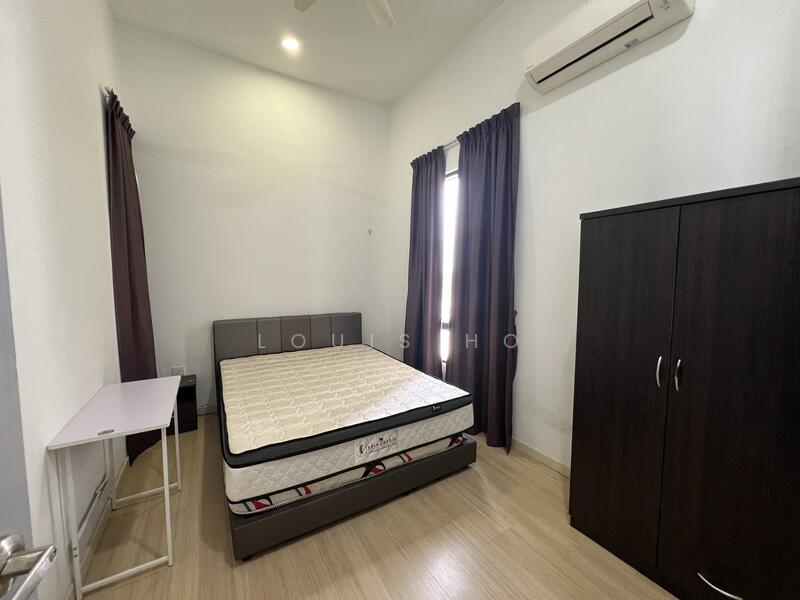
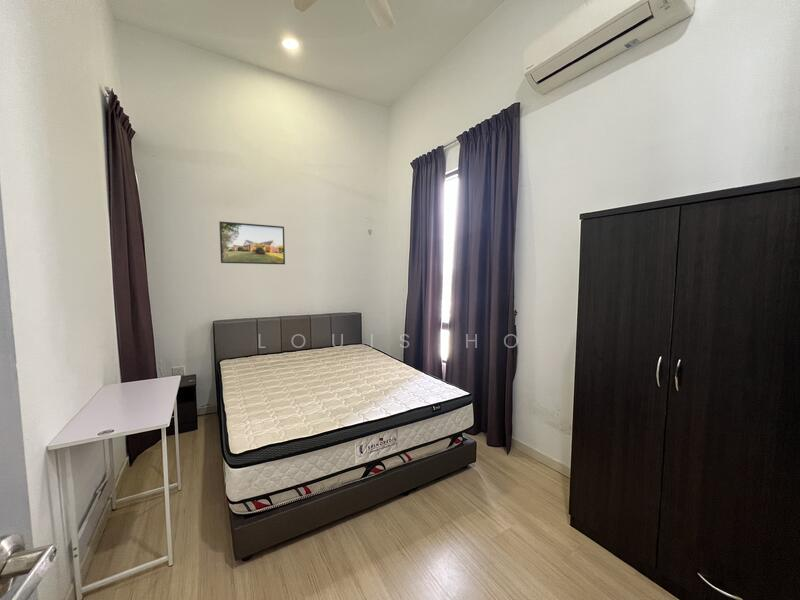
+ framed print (253, 244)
